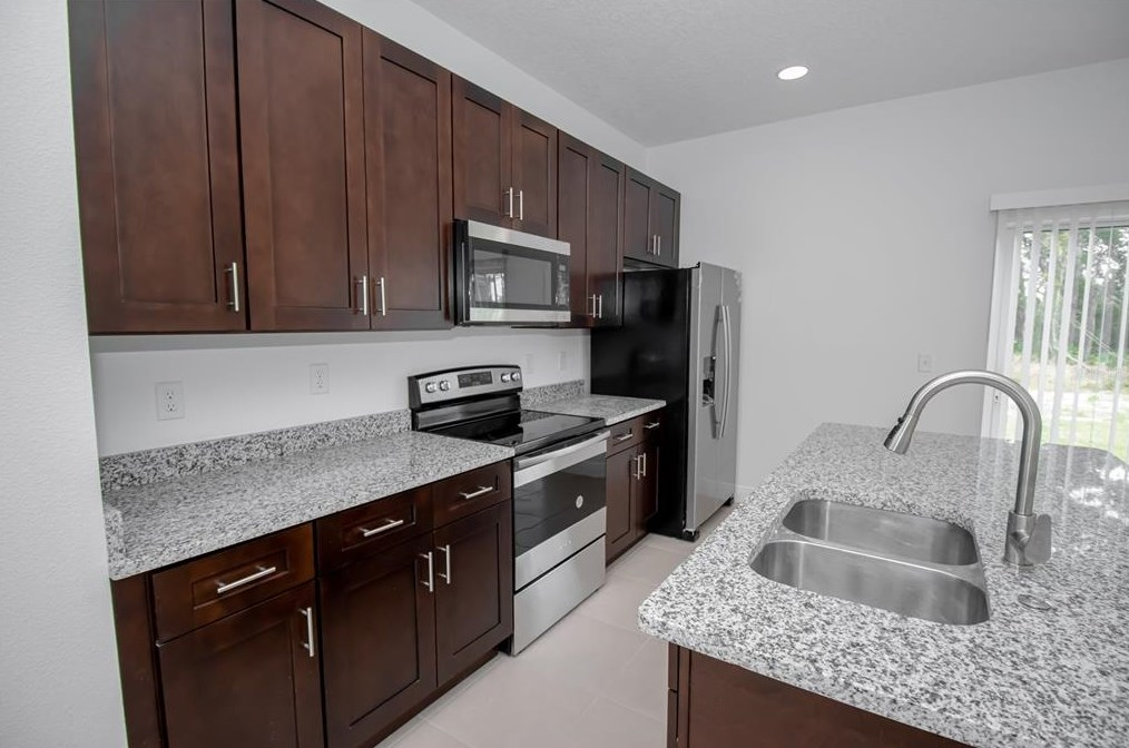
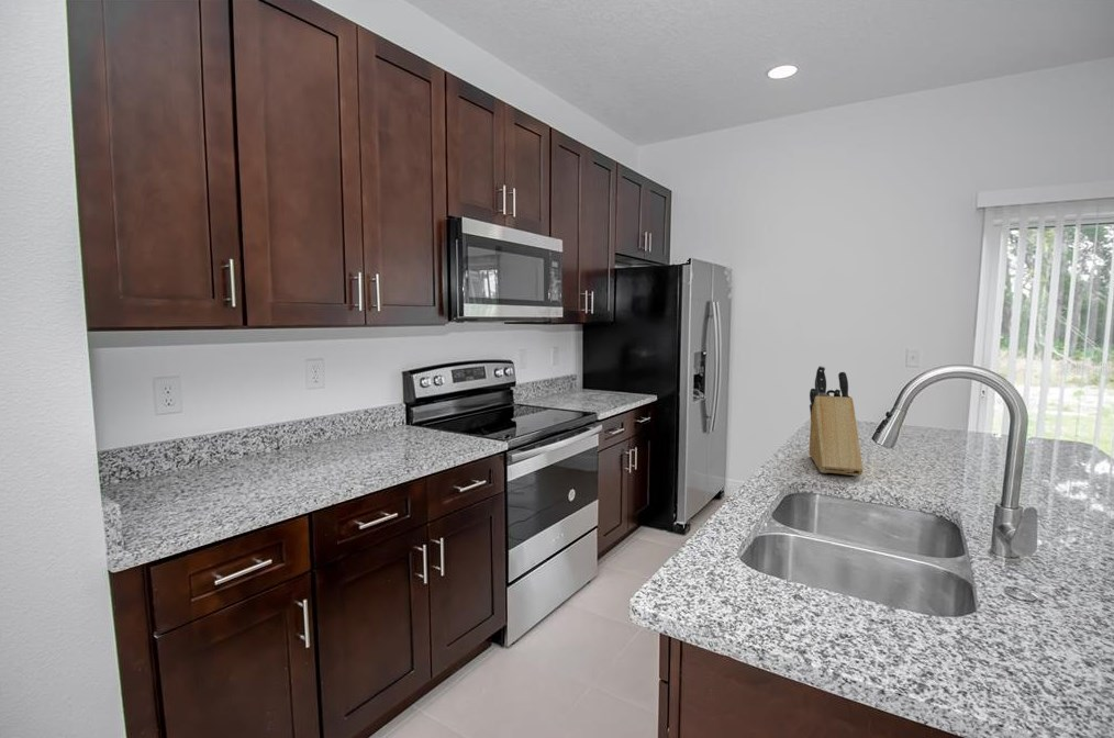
+ knife block (833, 415)
